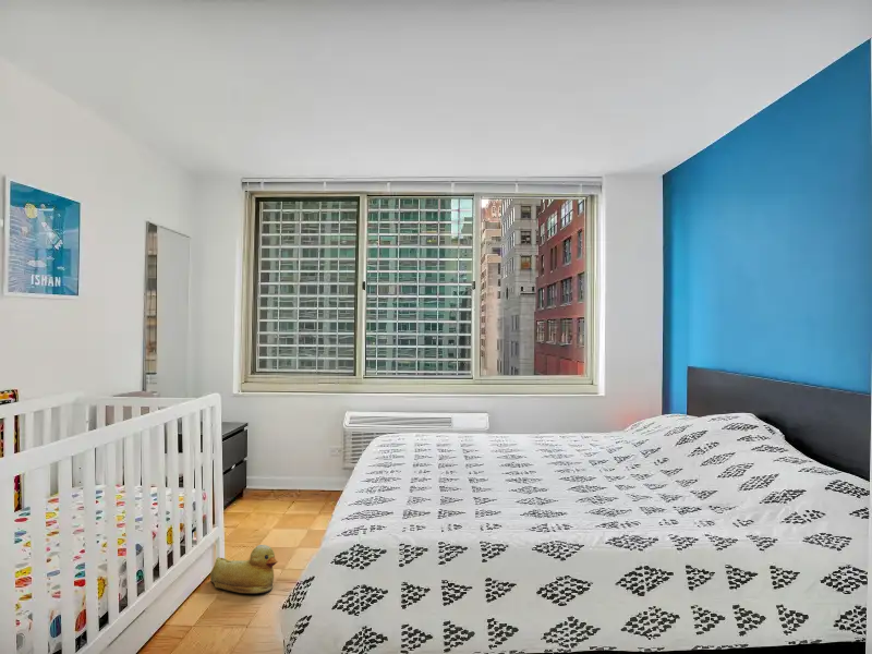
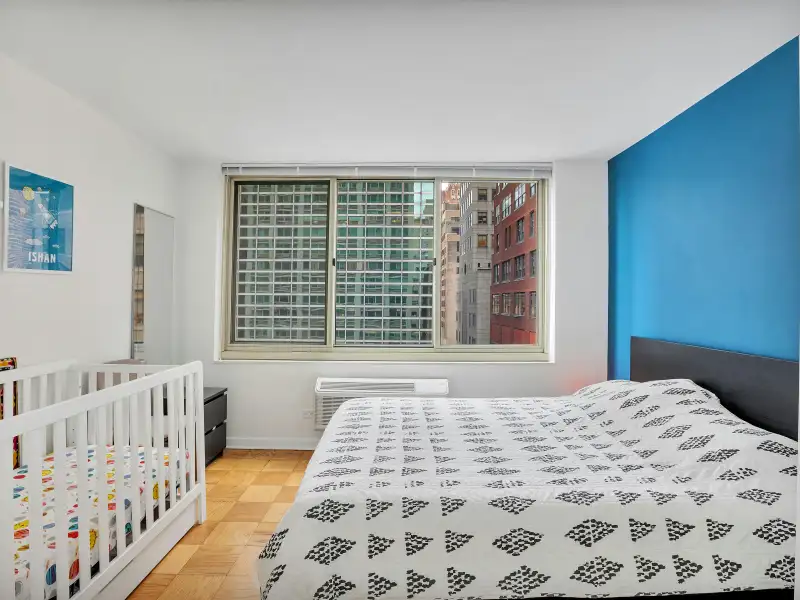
- rubber duck (242, 565)
